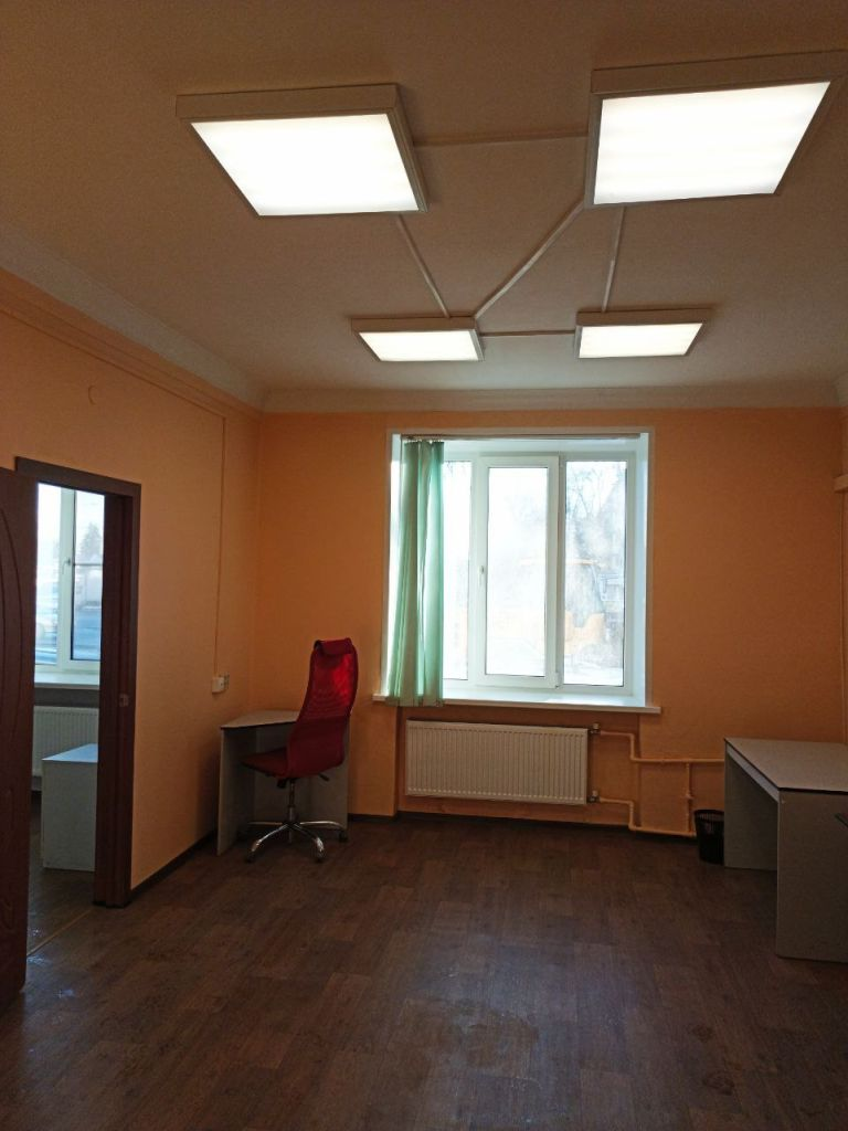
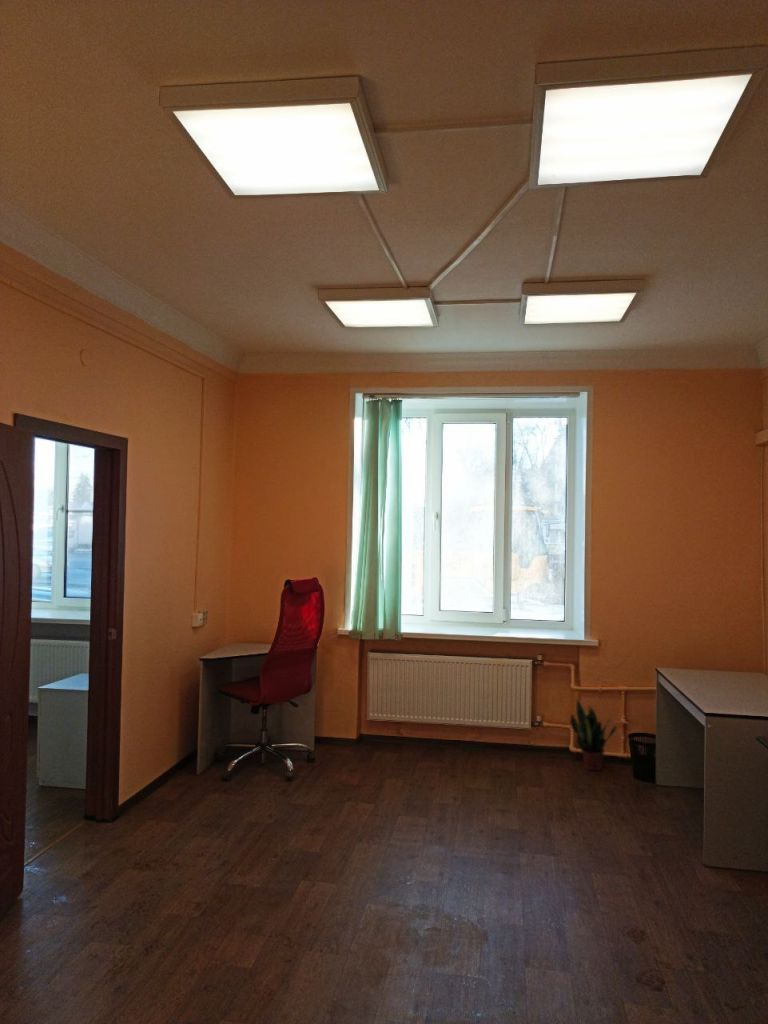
+ potted plant (593, 734)
